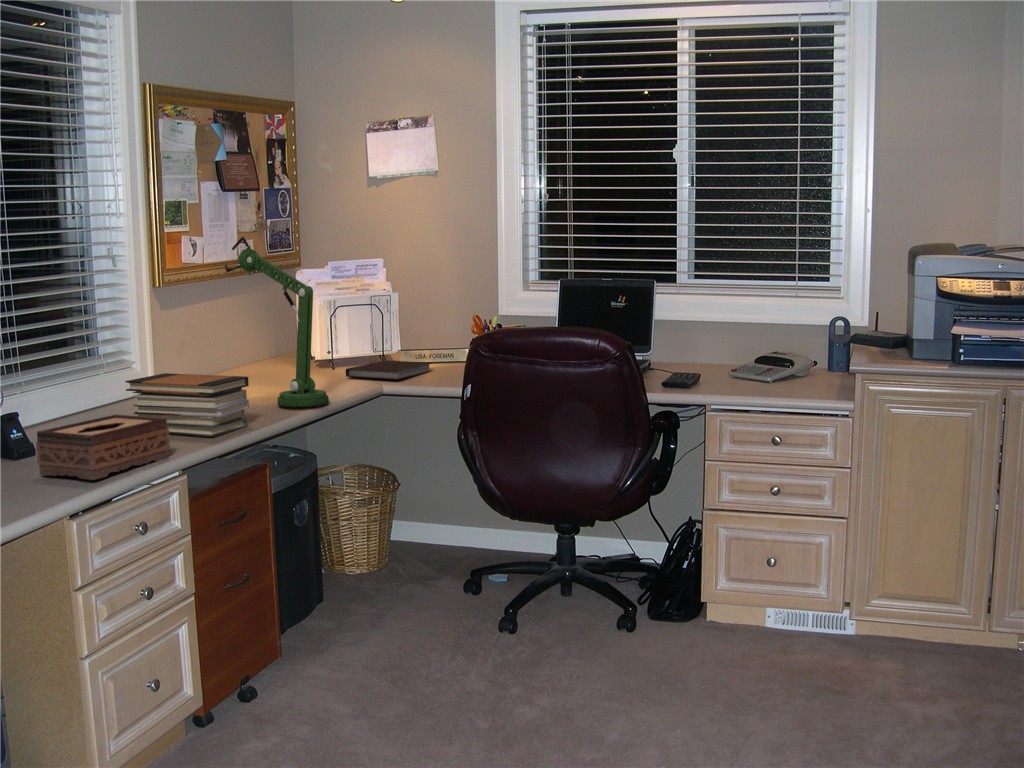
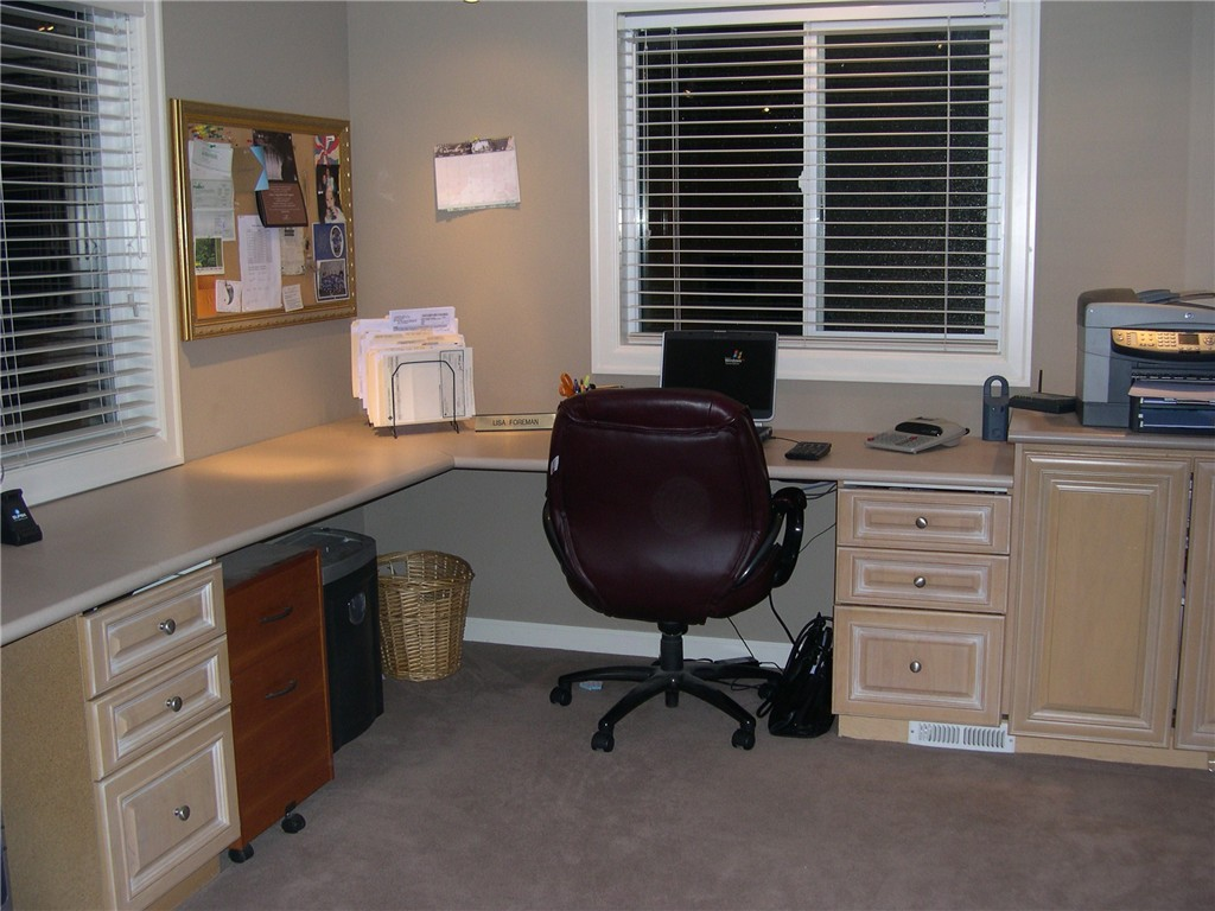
- tissue box (105, 445)
- book stack (190, 403)
- notebook (390, 369)
- desk lamp (291, 306)
